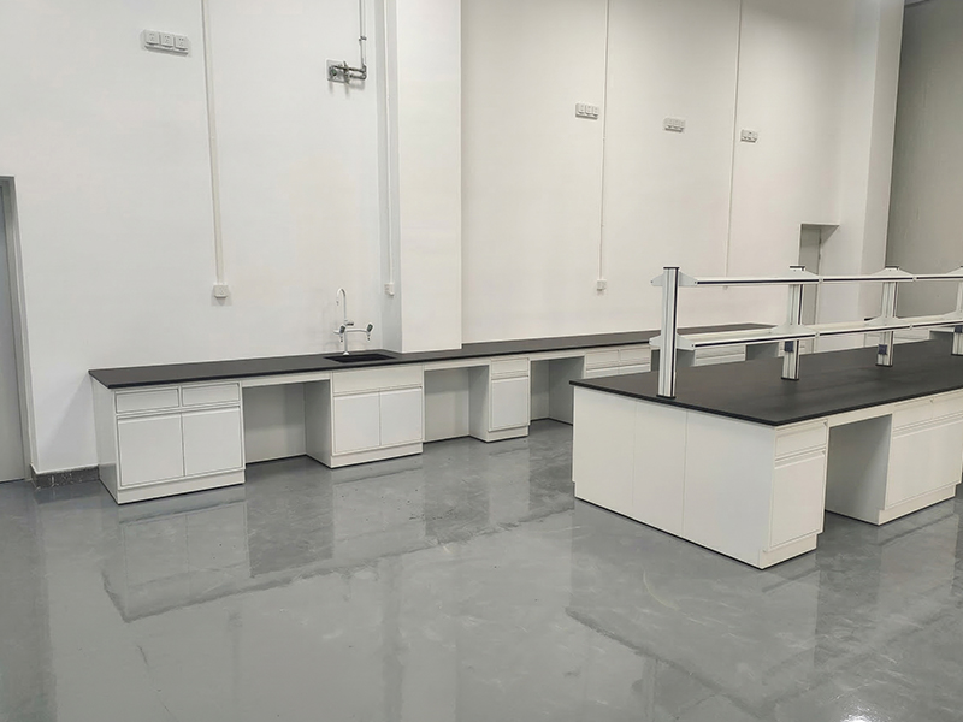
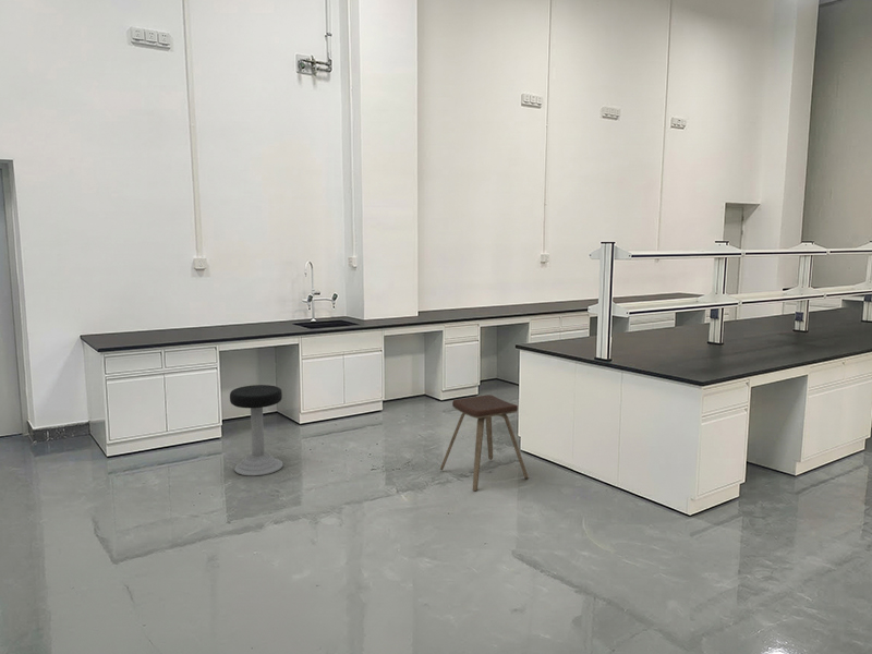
+ music stool (482, 438)
+ stool (257, 428)
